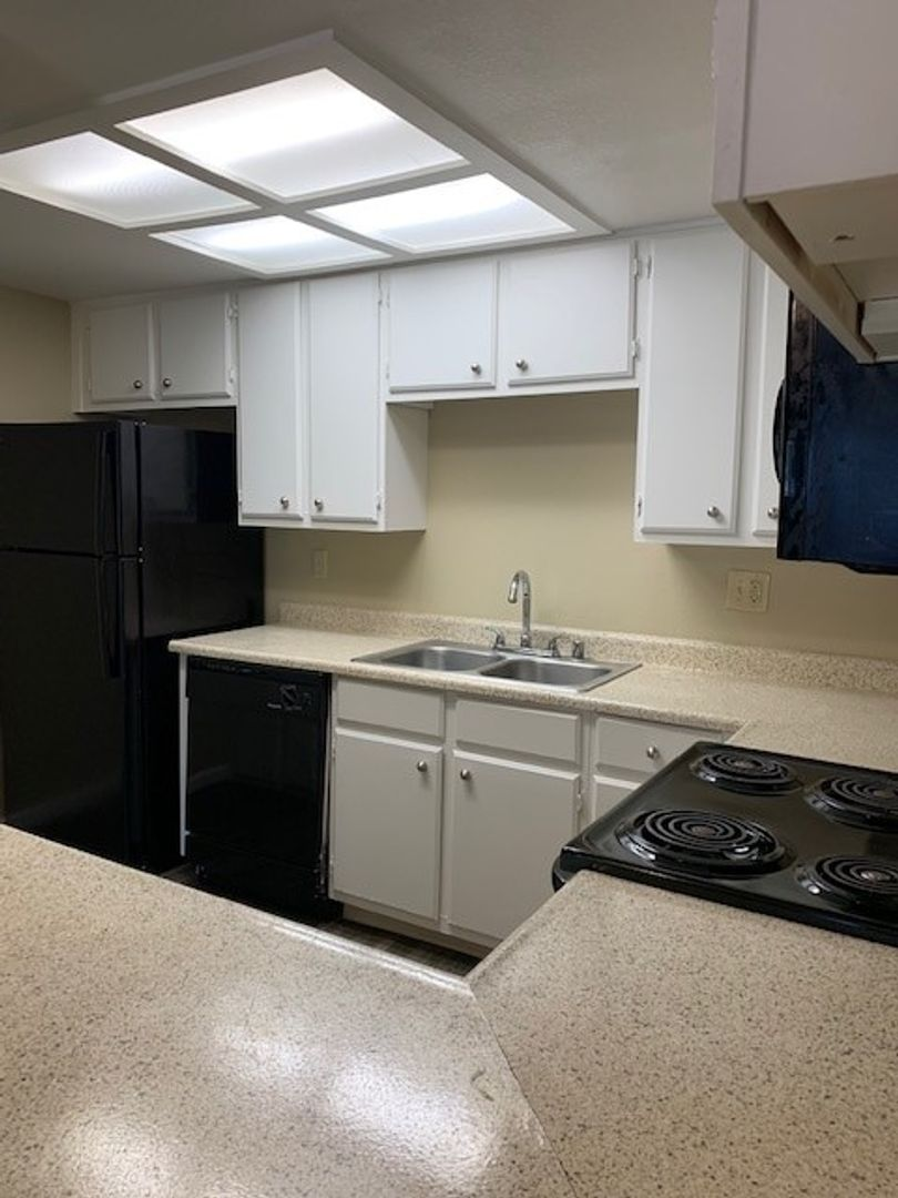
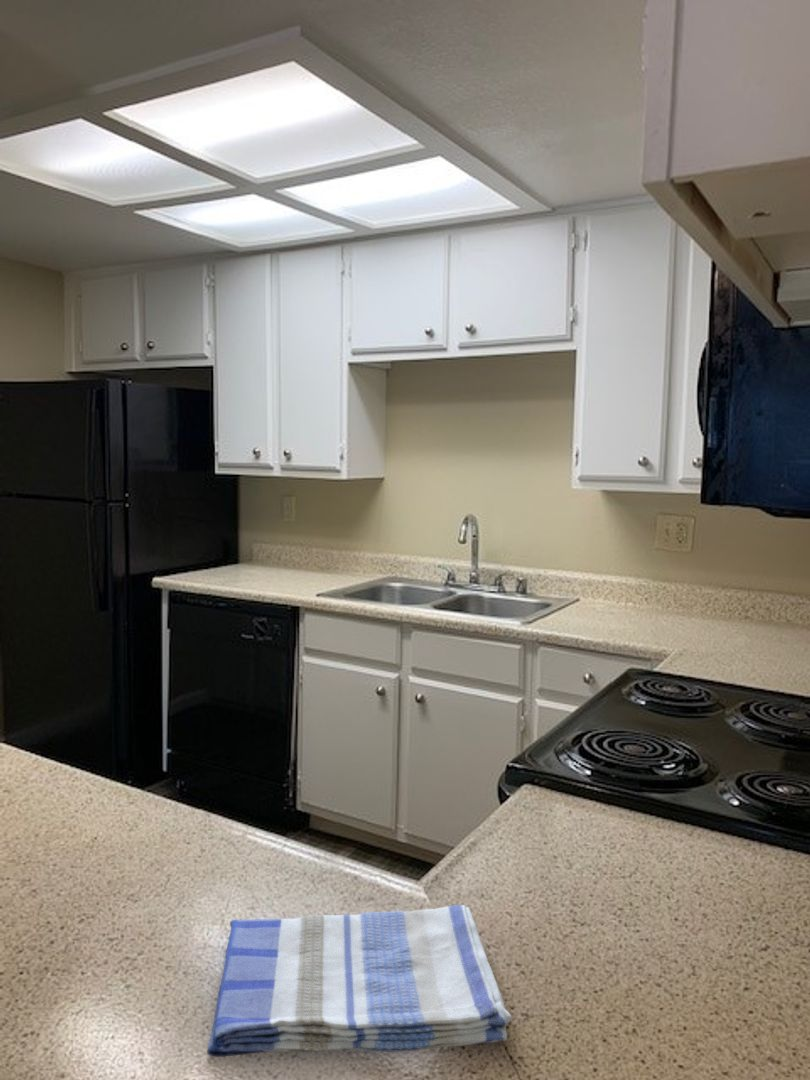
+ dish towel (357, 969)
